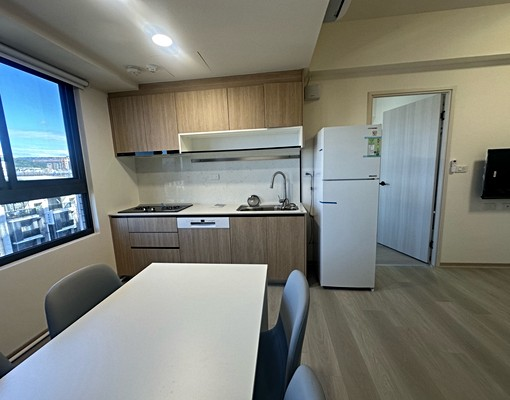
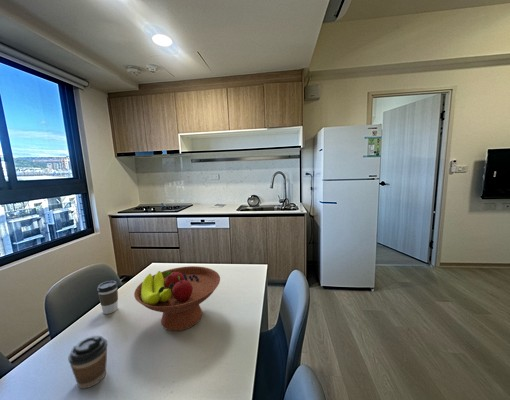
+ coffee cup (108, 297)
+ fruit bowl (180, 294)
+ coffee cup (89, 359)
